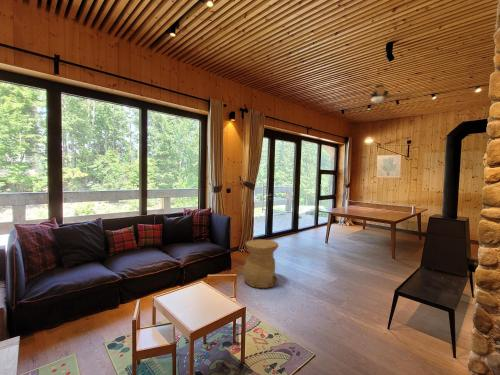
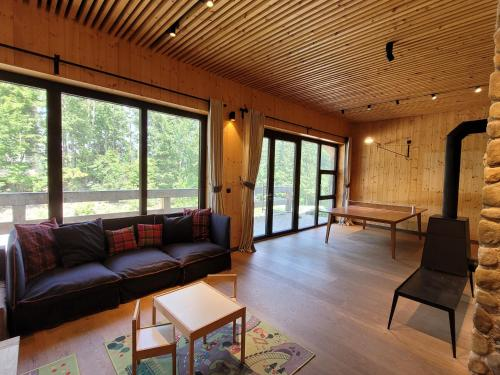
- side table (260, 262)
- wall art (388, 166)
- ceiling fan (379, 94)
